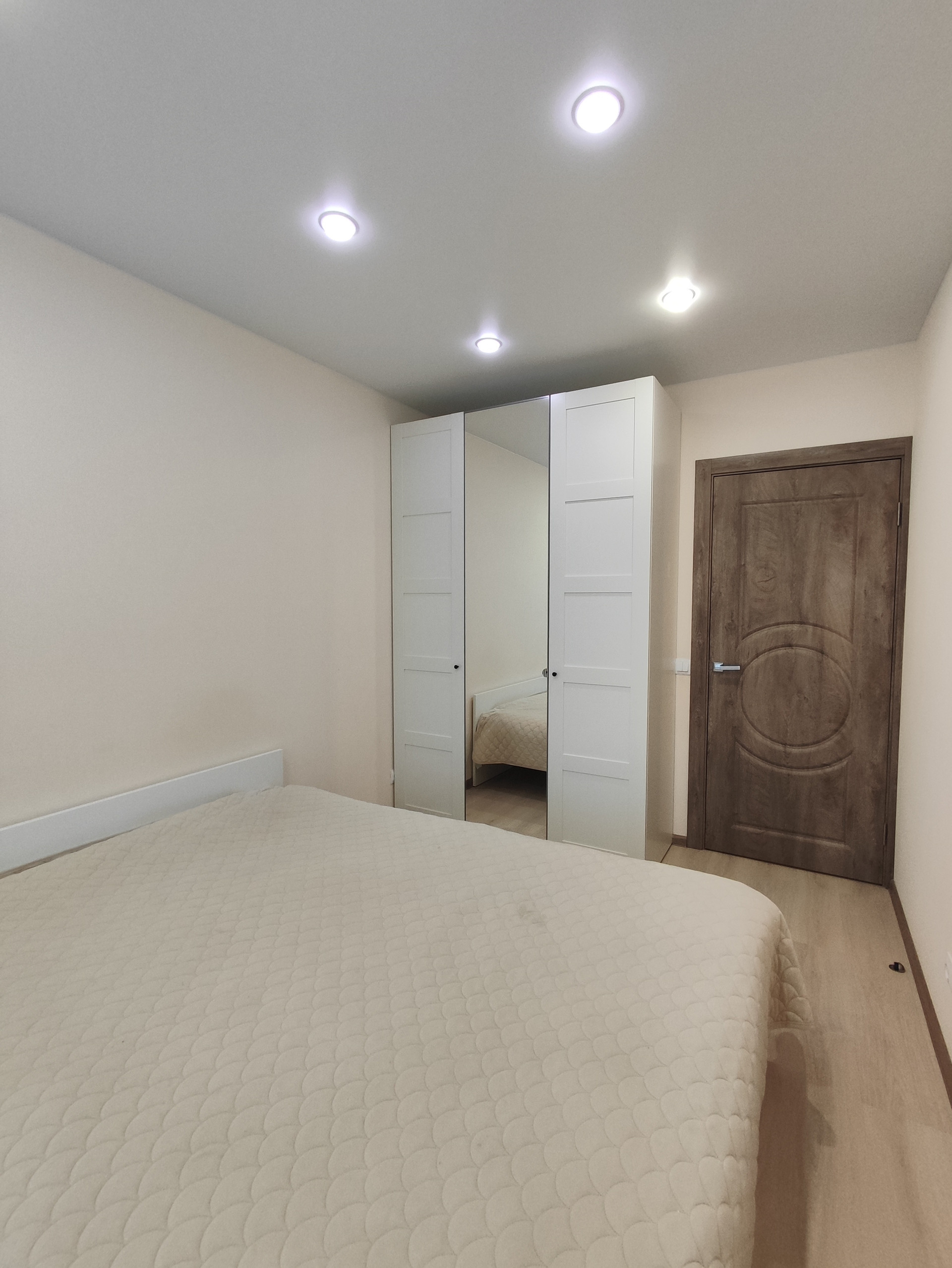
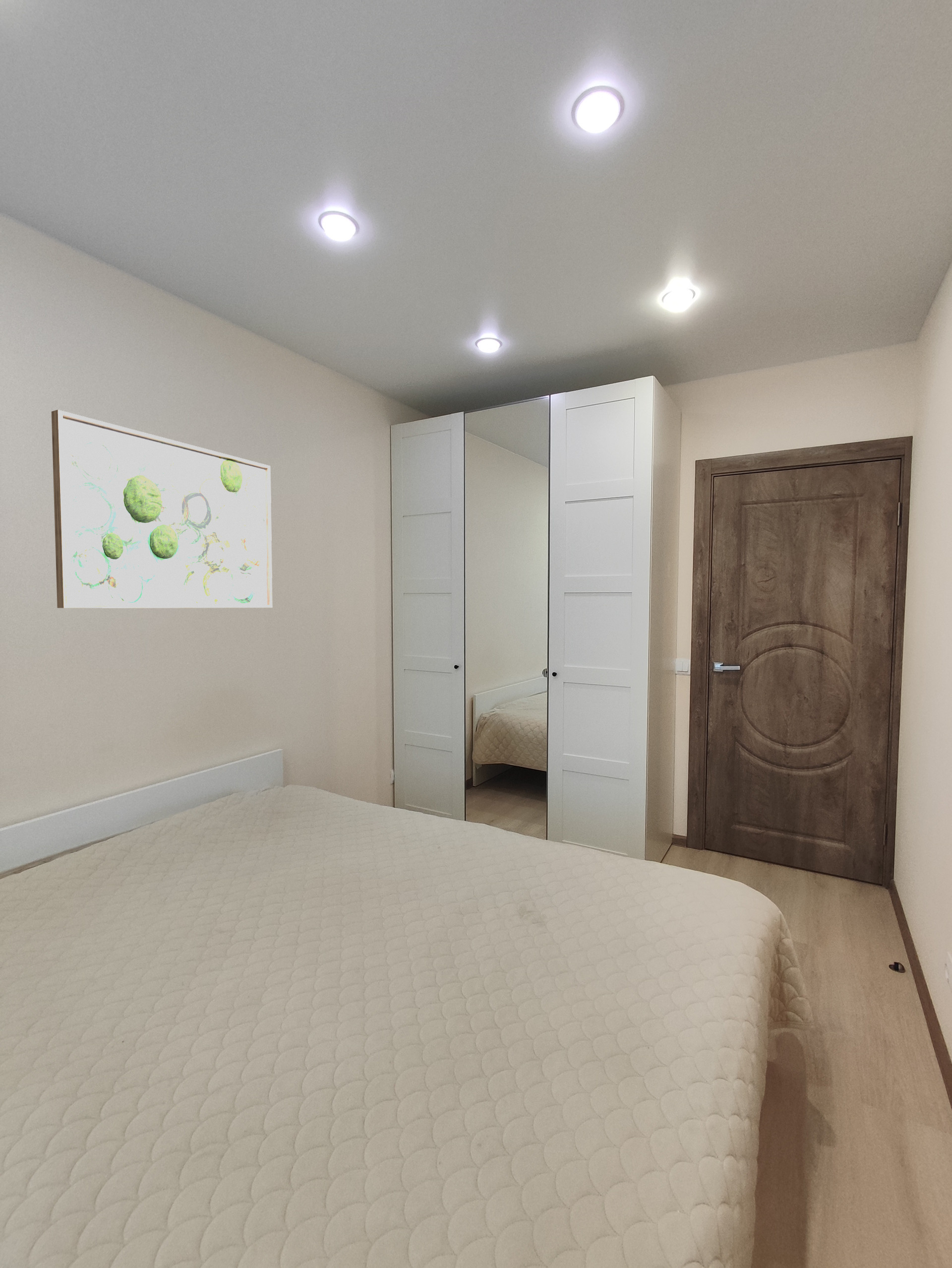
+ wall art (182, 525)
